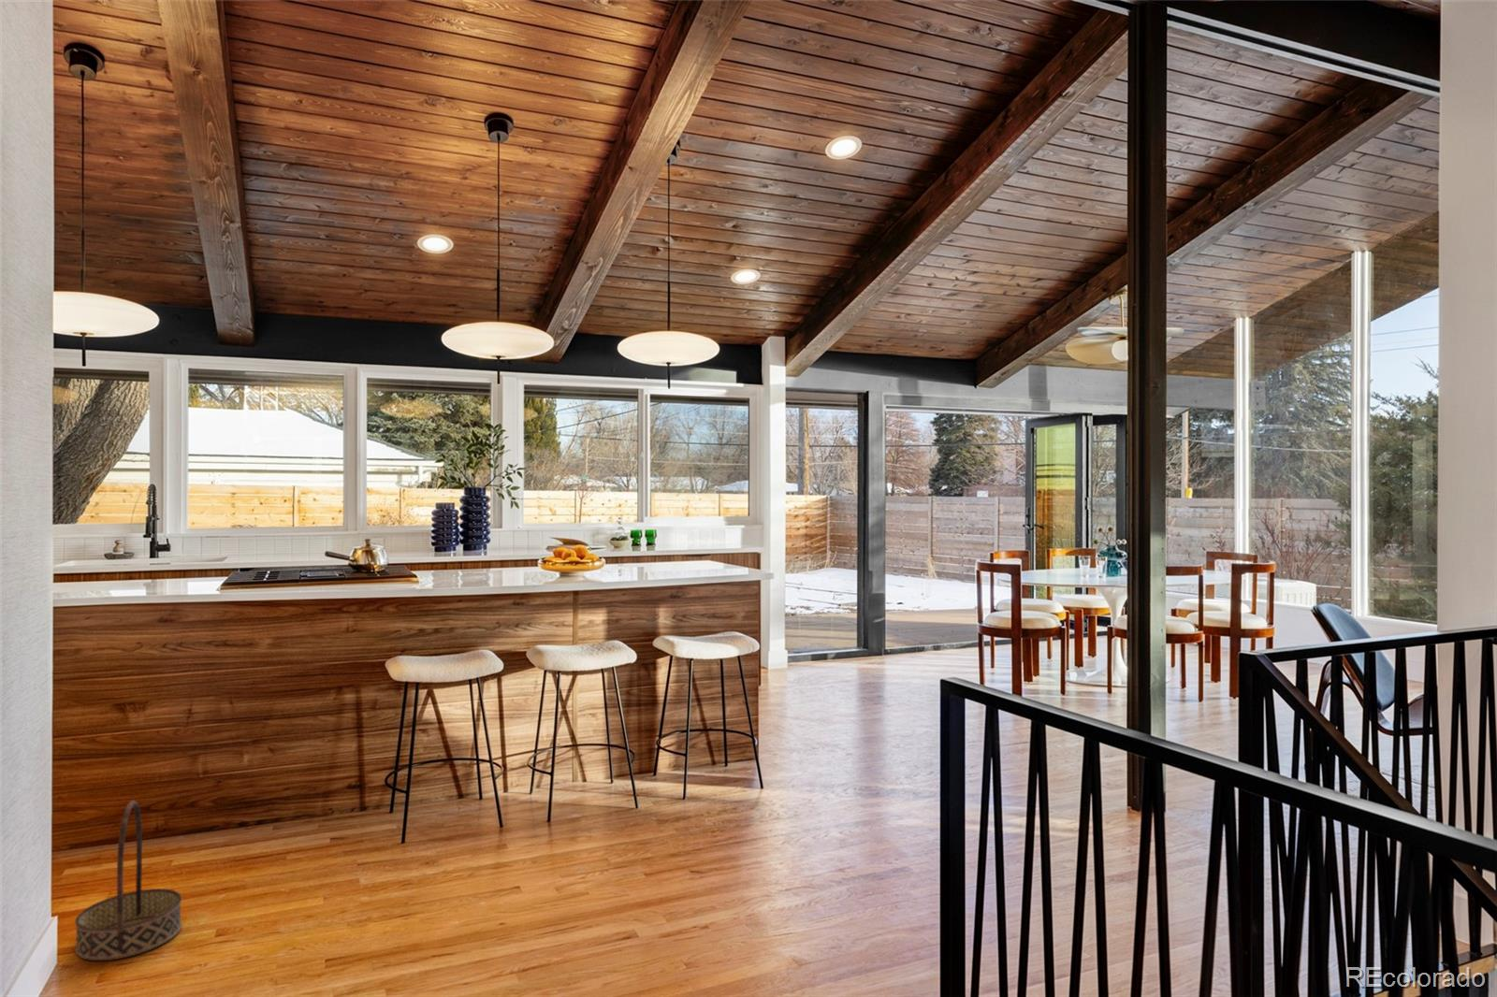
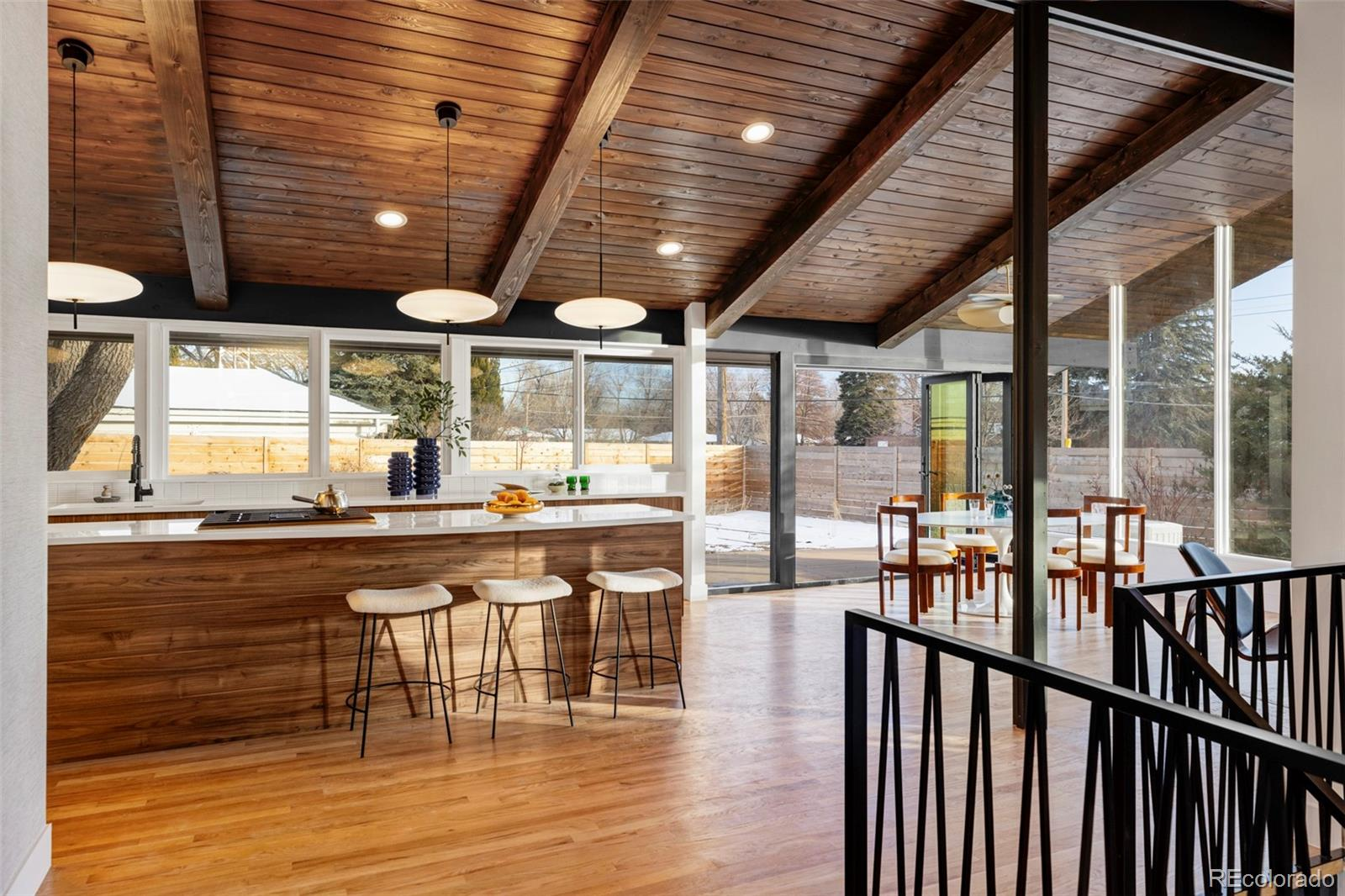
- basket (137, 871)
